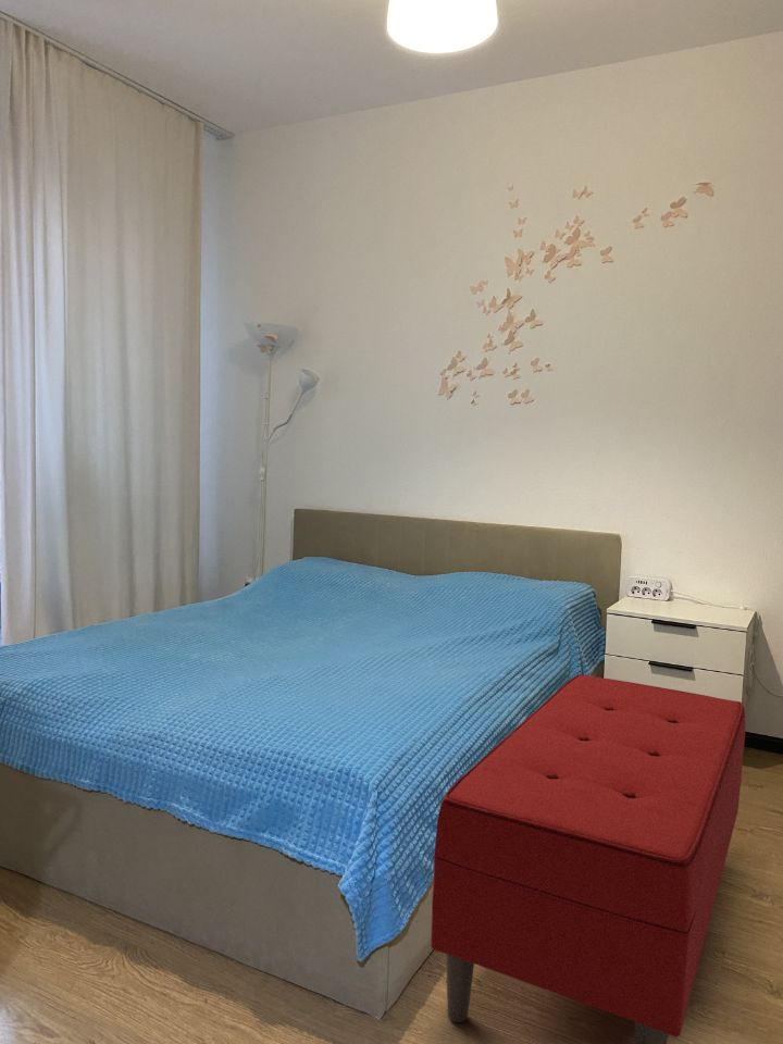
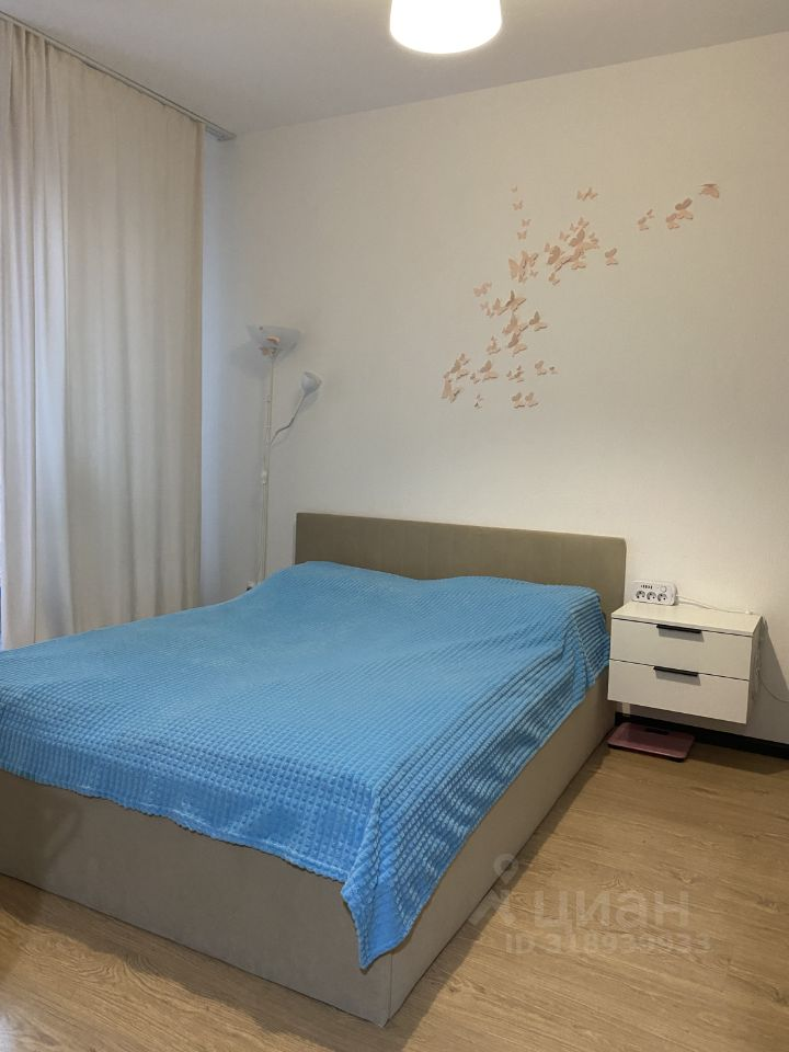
- bench (611, 835)
